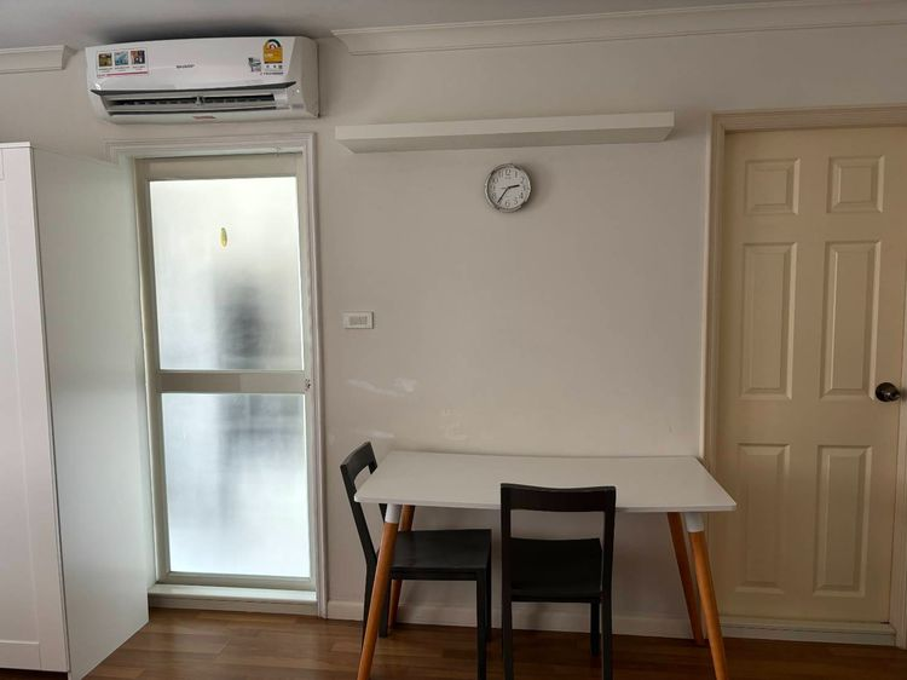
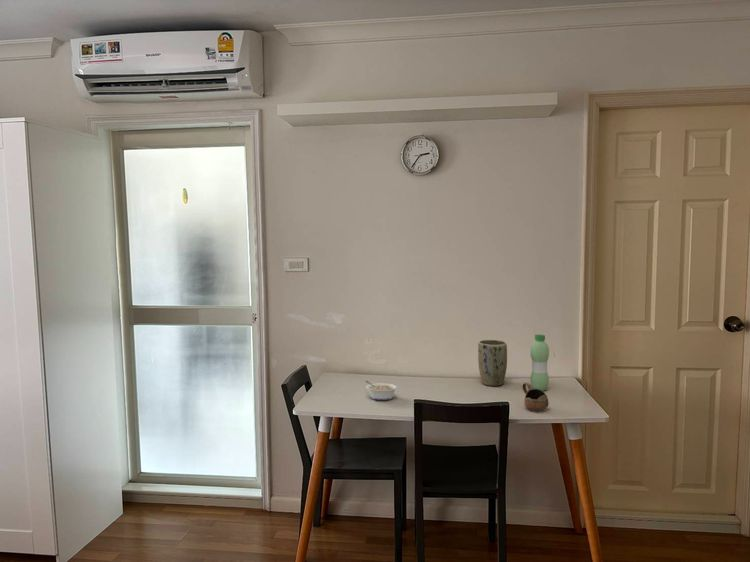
+ cup (535, 396)
+ plant pot (492, 362)
+ water bottle (539, 362)
+ legume (380, 391)
